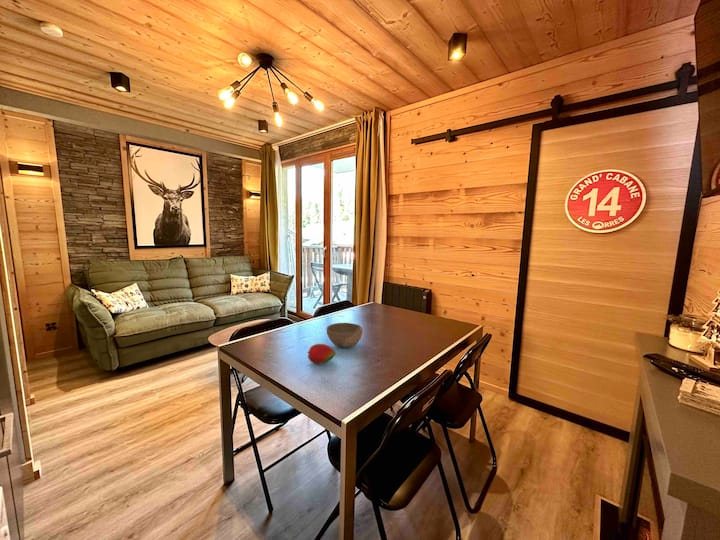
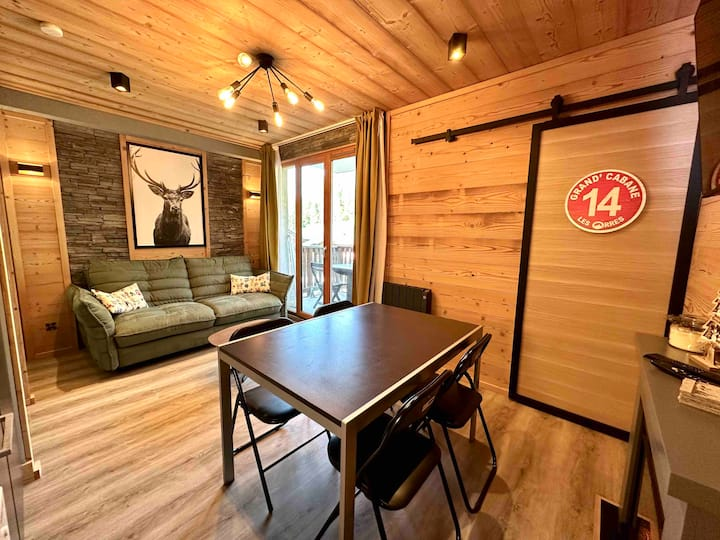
- fruit (321, 353)
- bowl (344, 336)
